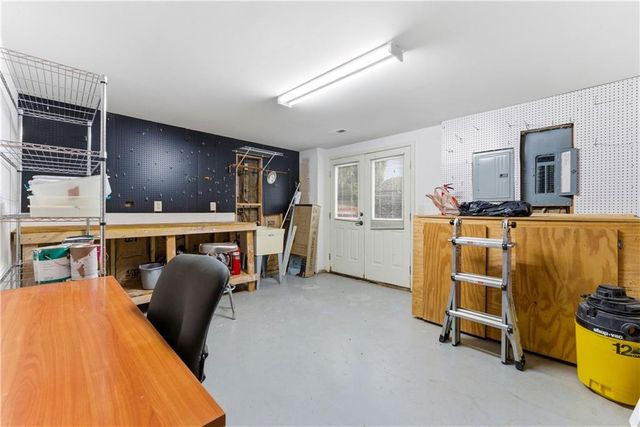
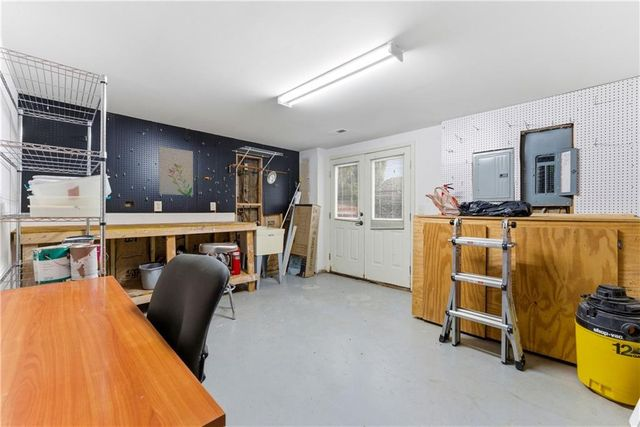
+ wall art (176, 172)
